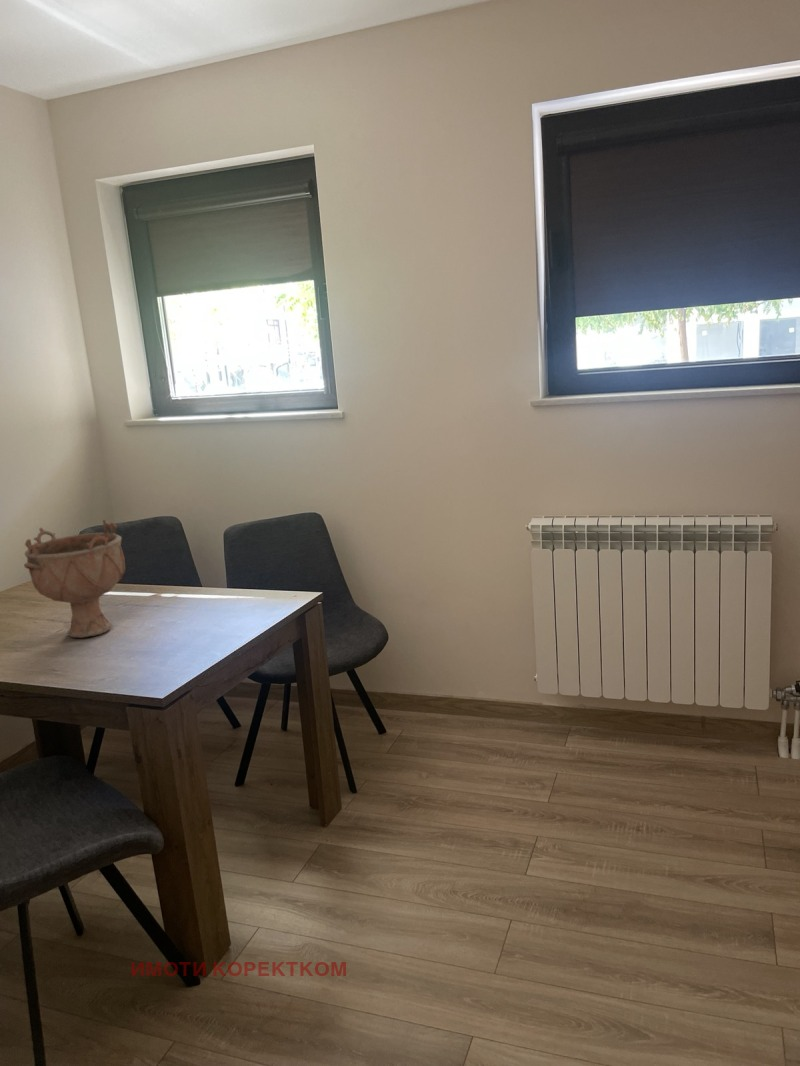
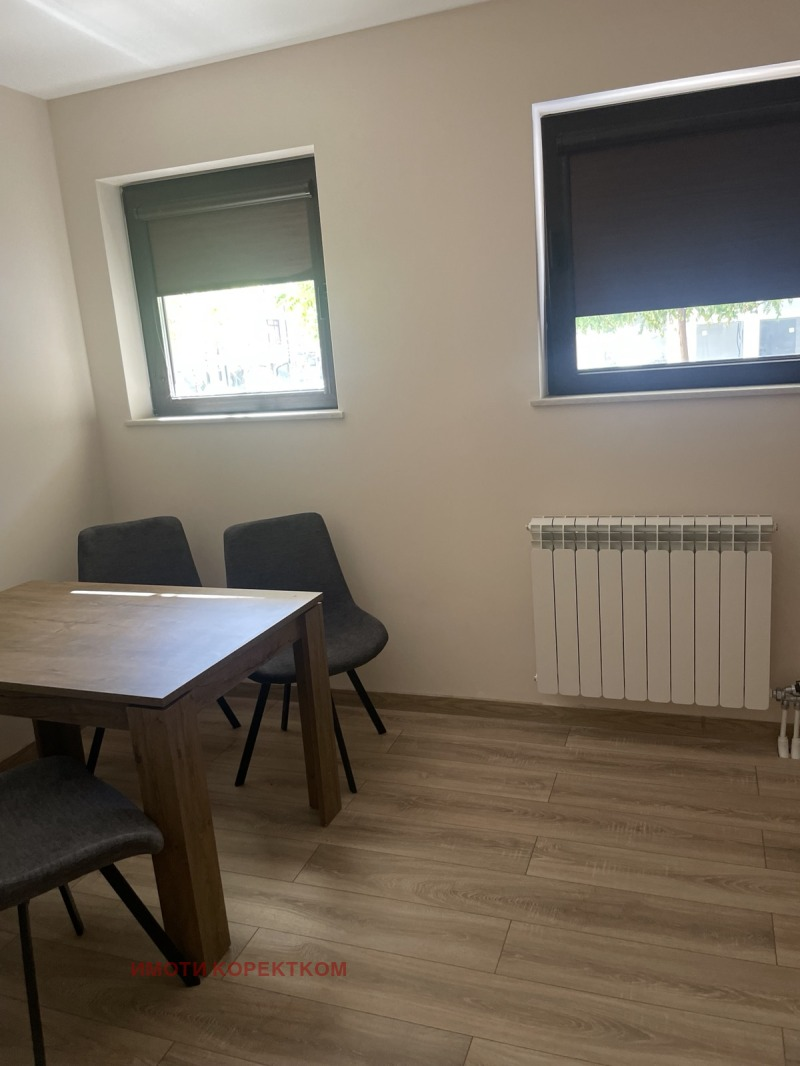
- decorative bowl (79, 581)
